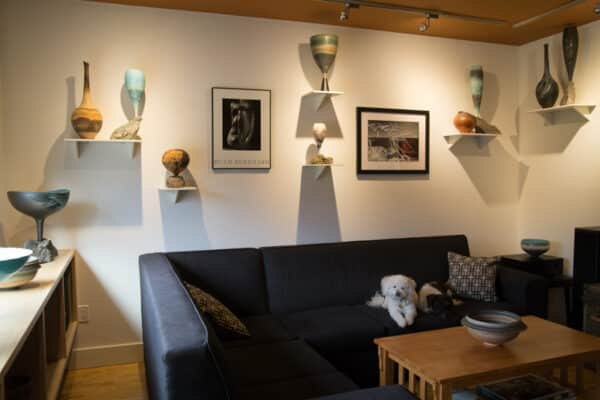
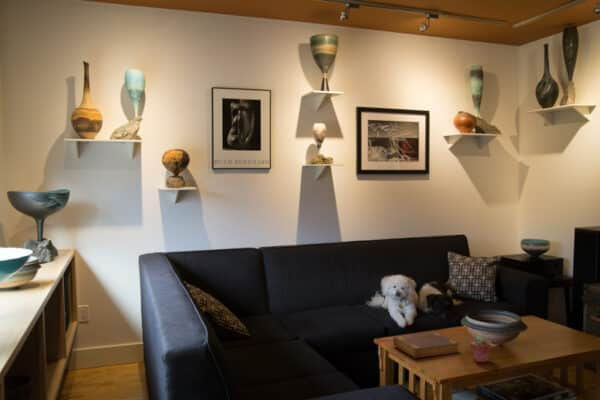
+ book (425, 344)
+ potted succulent (480, 347)
